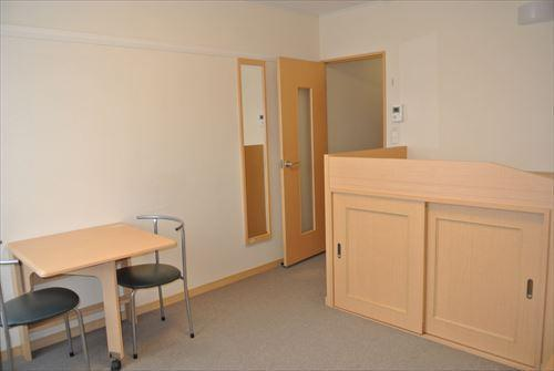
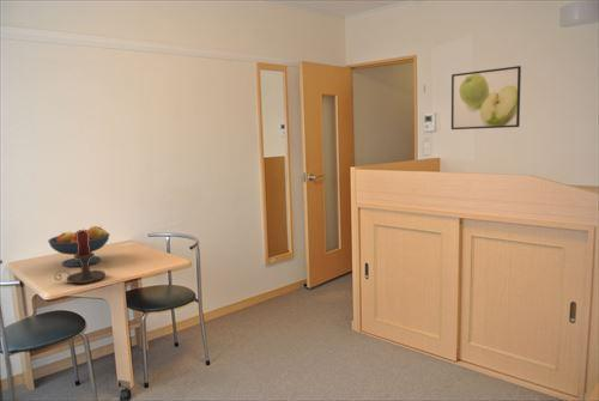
+ candle holder (78, 255)
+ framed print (484, 99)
+ fruit bowl (77, 244)
